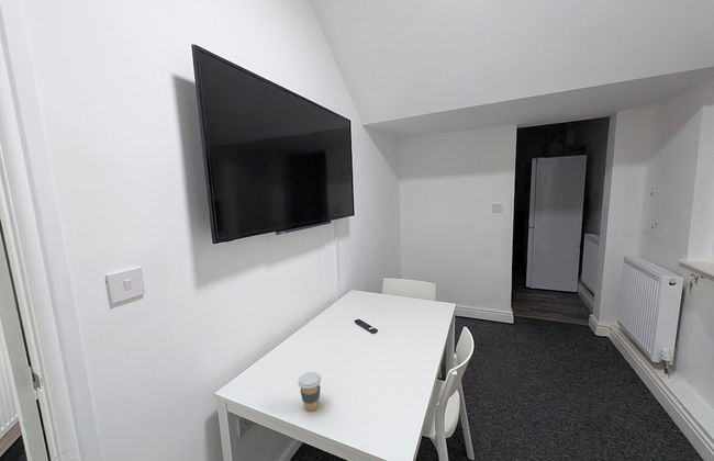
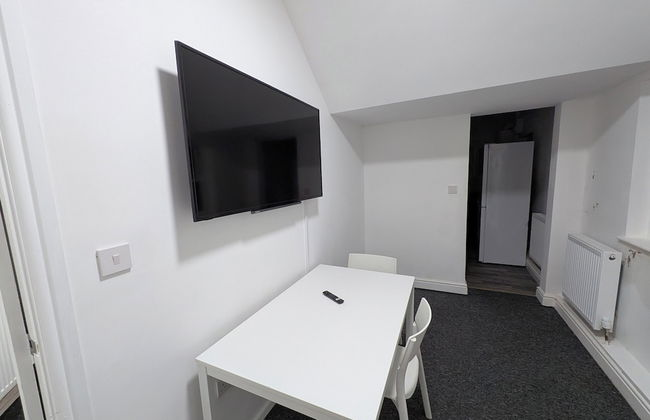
- coffee cup (310, 392)
